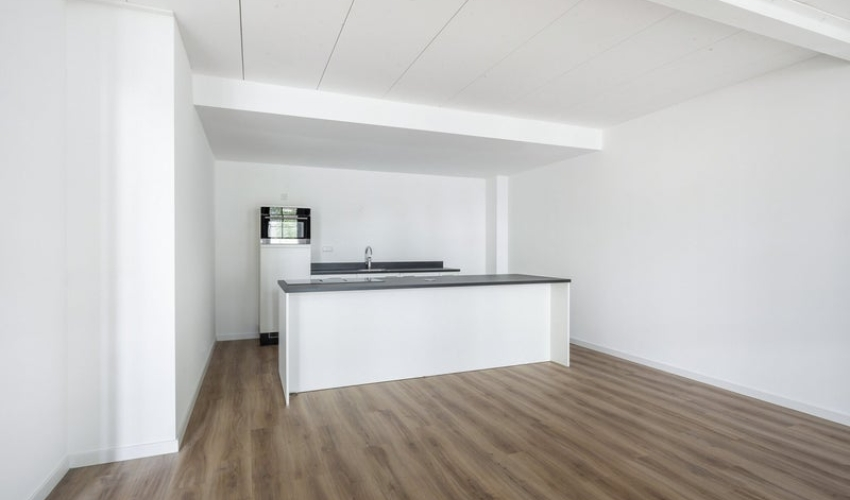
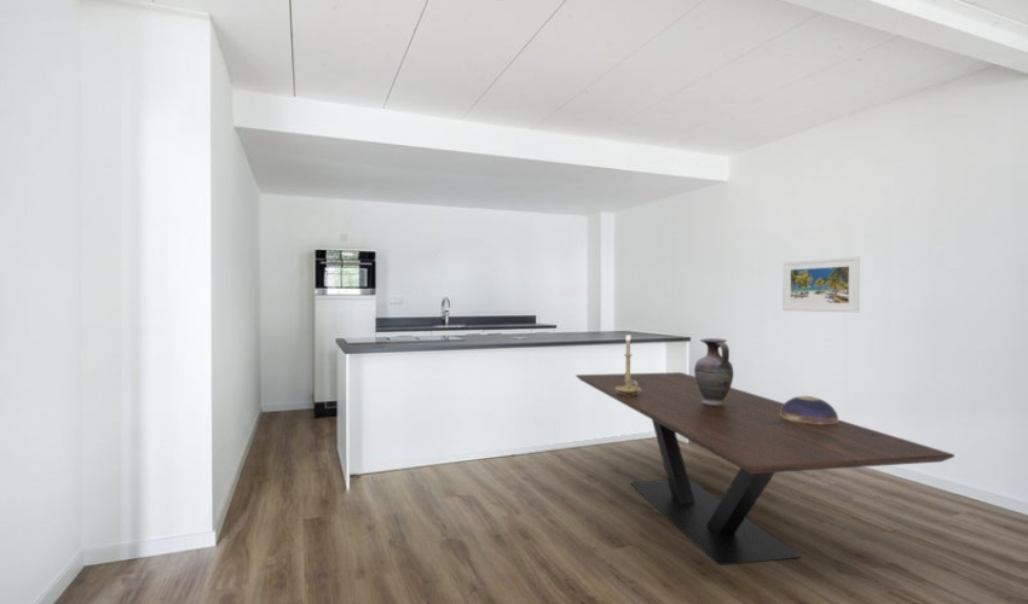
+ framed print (818, 285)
+ vase (714, 371)
+ candle holder (628, 364)
+ decorative bowl (808, 406)
+ dining table (705, 448)
